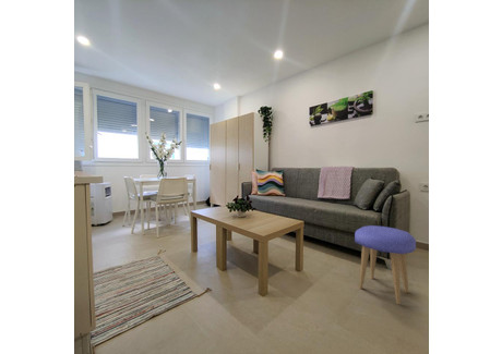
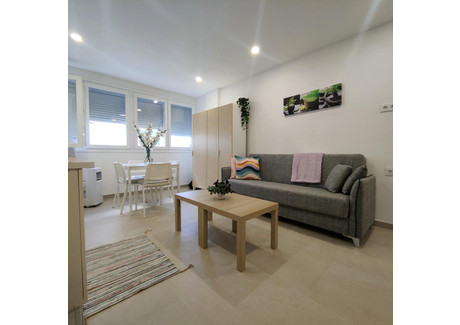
- stool (375, 259)
